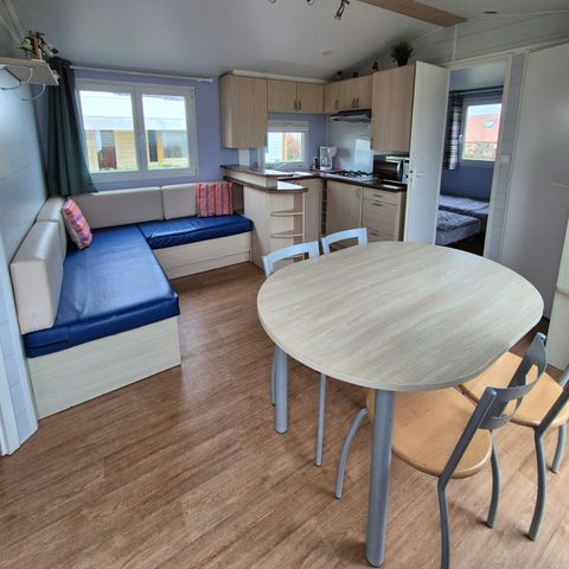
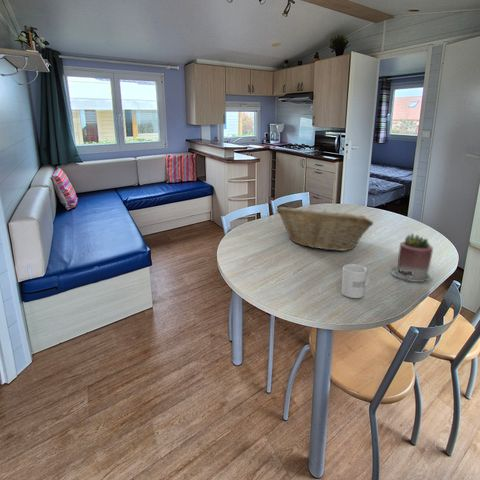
+ succulent planter (413, 255)
+ fruit basket (322, 223)
+ mug (354, 279)
